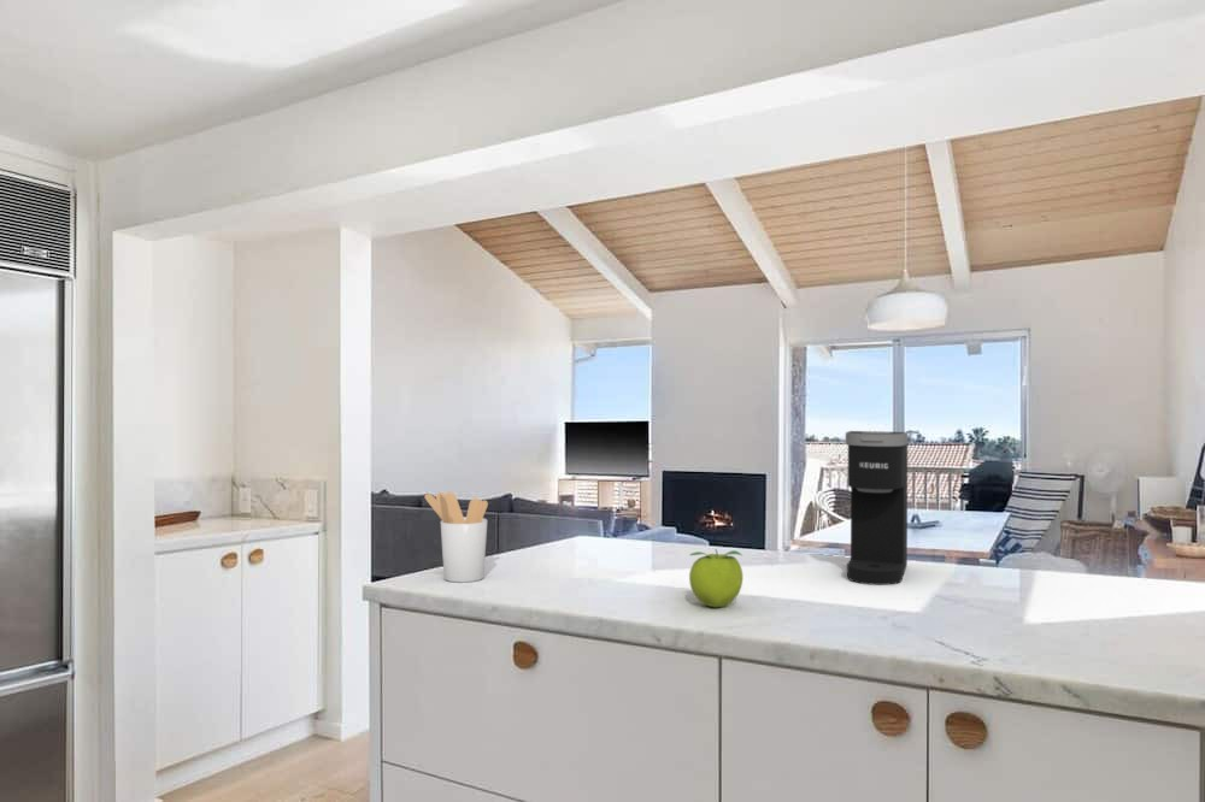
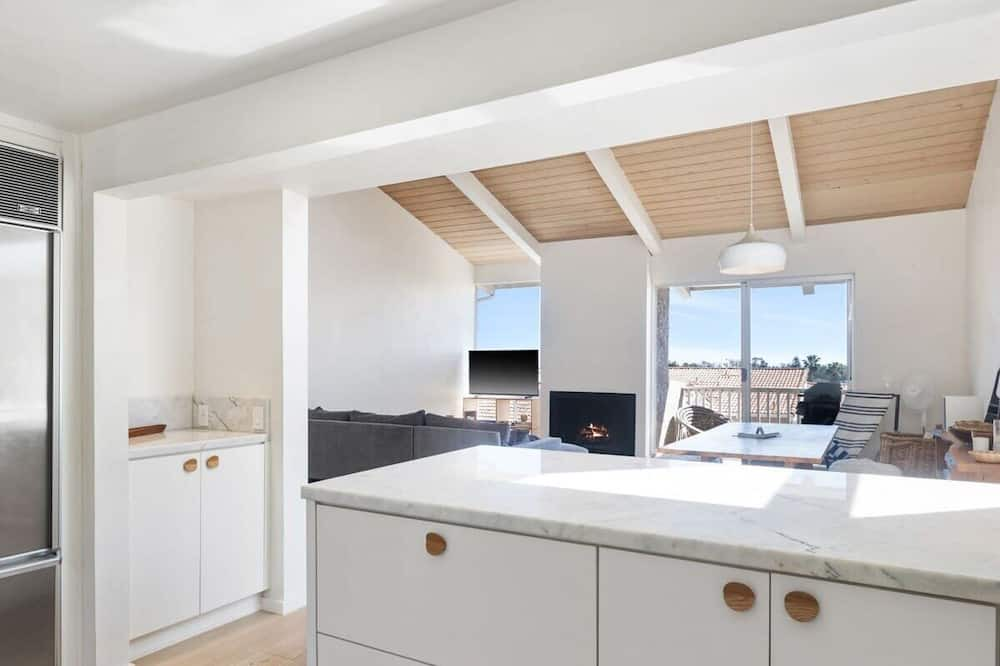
- fruit (716, 577)
- coffee maker (877, 501)
- utensil holder (455, 533)
